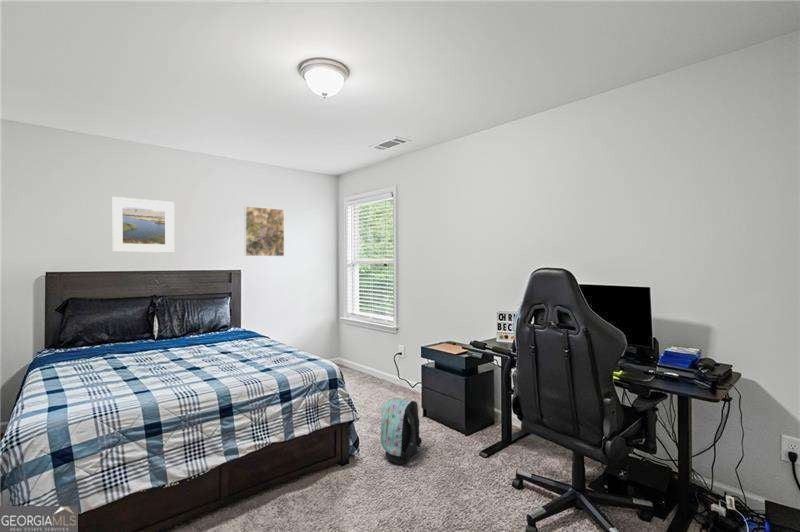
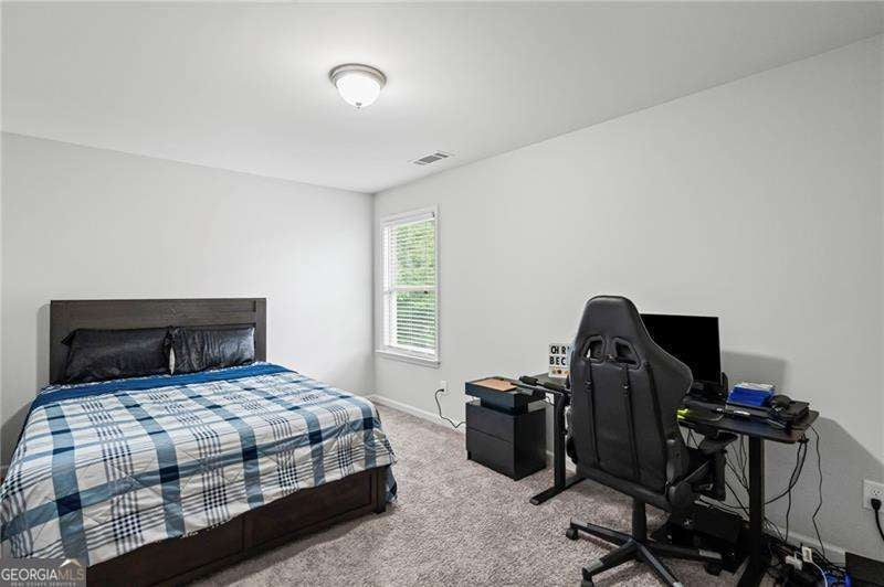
- backpack (400, 427)
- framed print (144, 225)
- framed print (265, 232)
